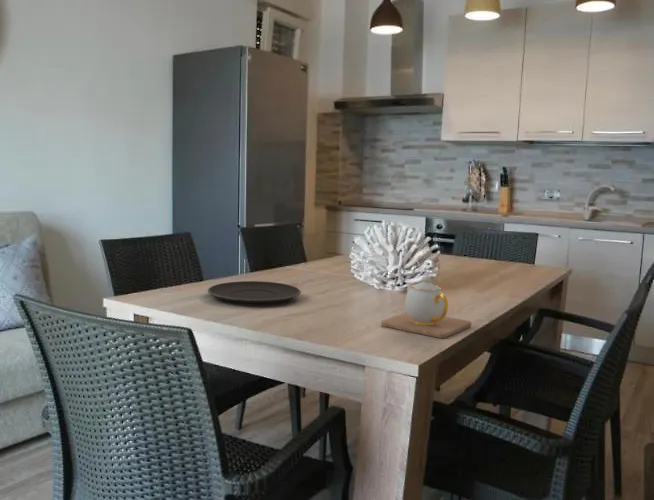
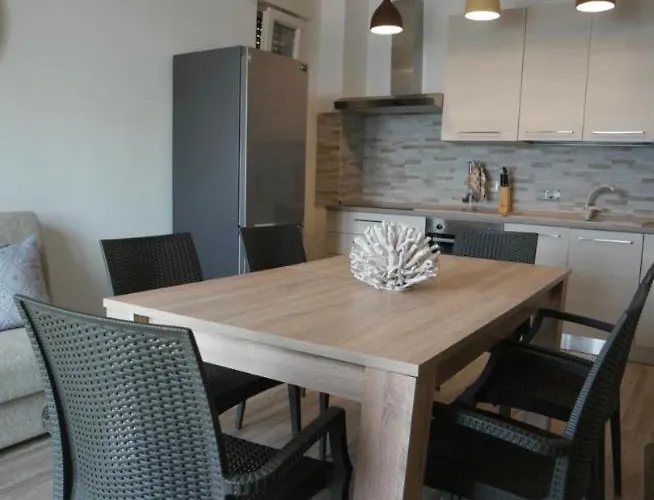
- plate (254, 293)
- teapot (428, 300)
